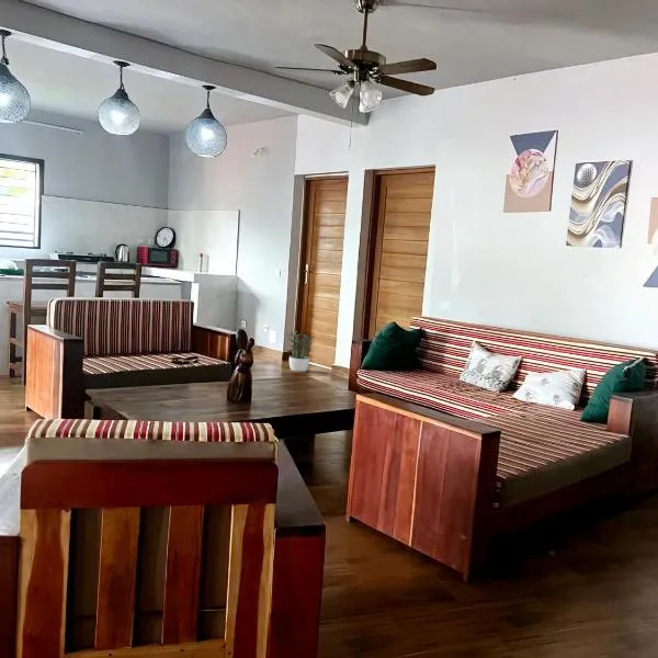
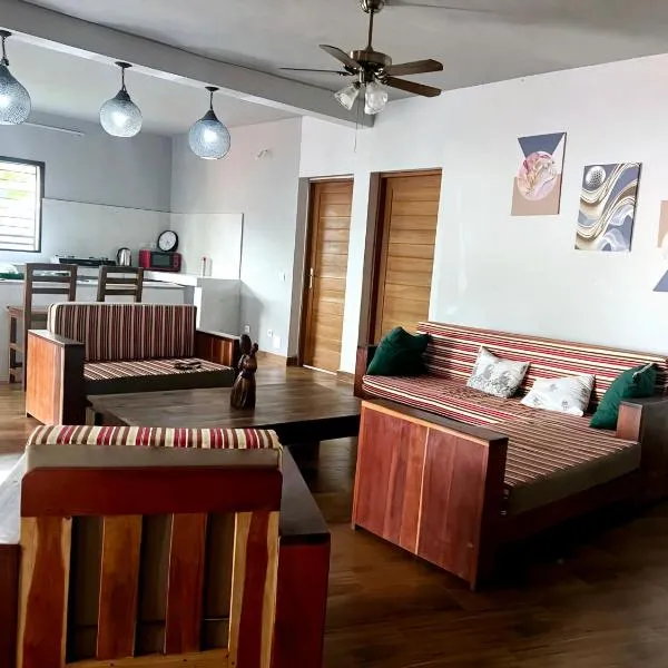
- potted plant (299, 350)
